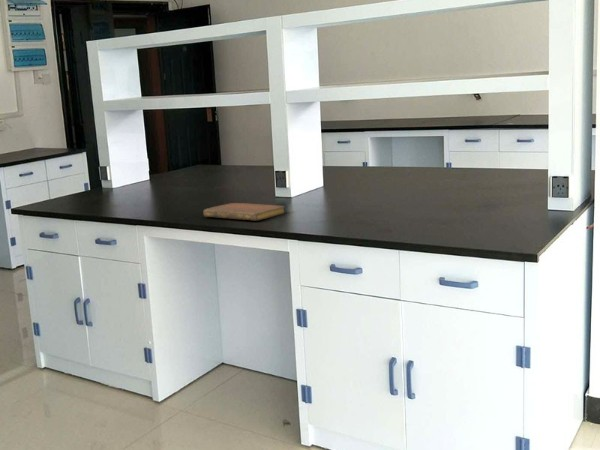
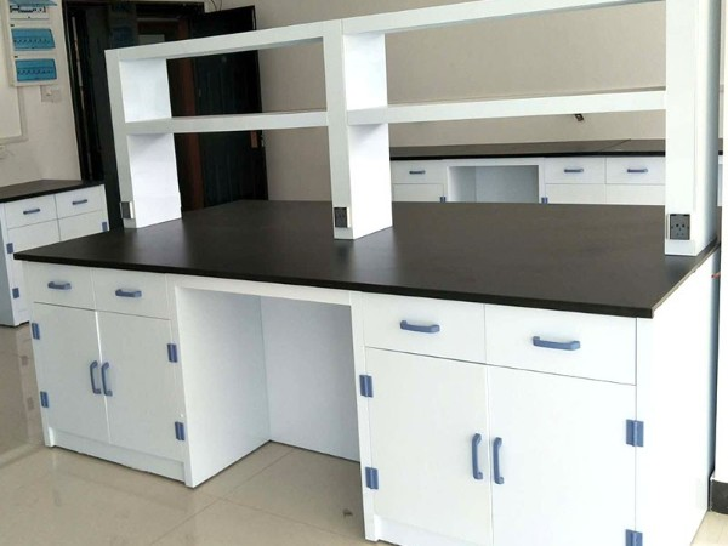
- notebook (244, 211)
